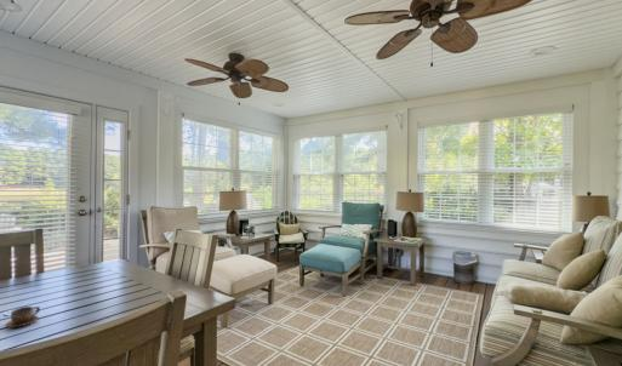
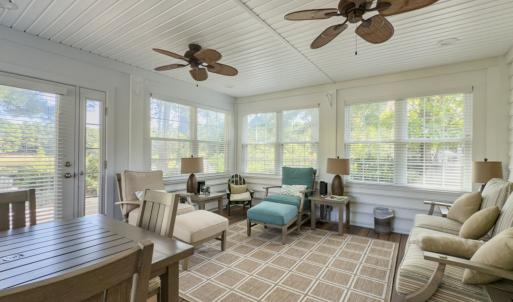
- cup (23, 315)
